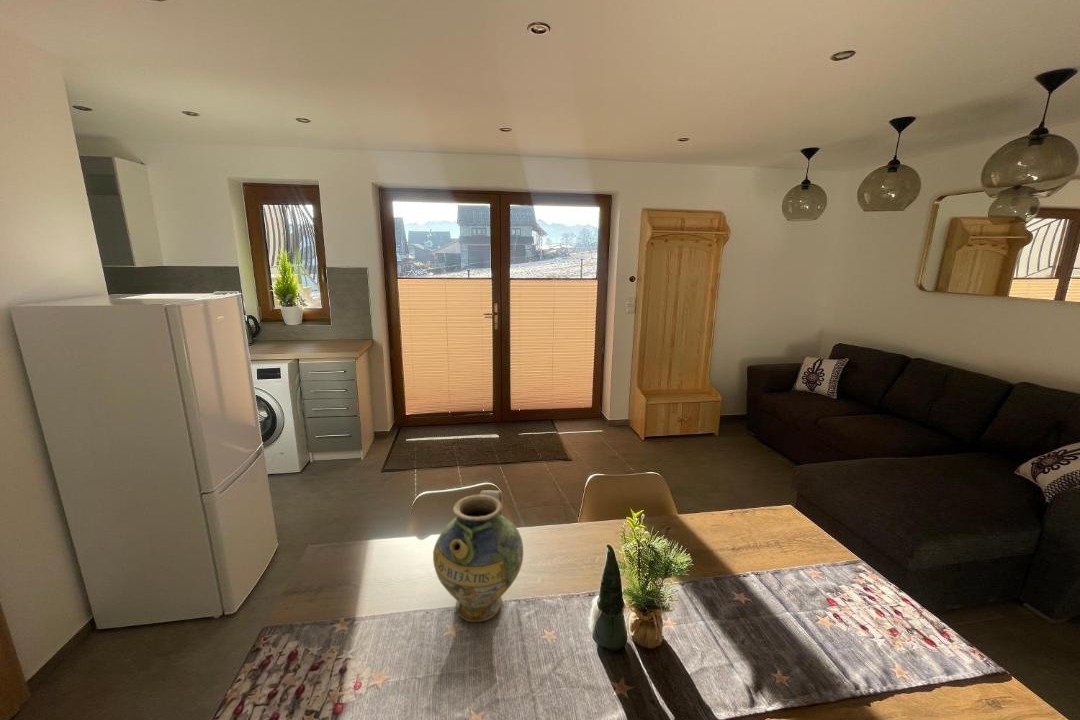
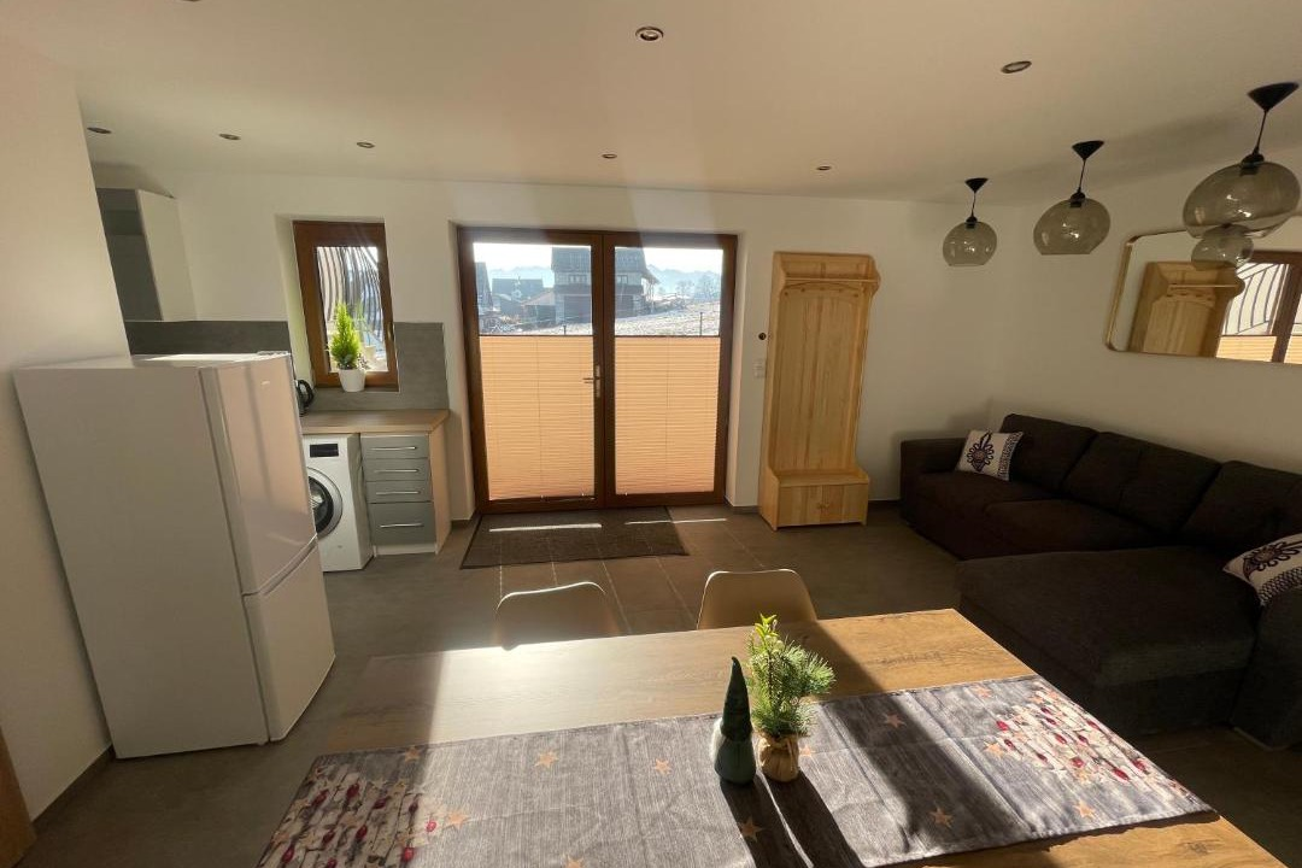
- ceramic jug (476, 558)
